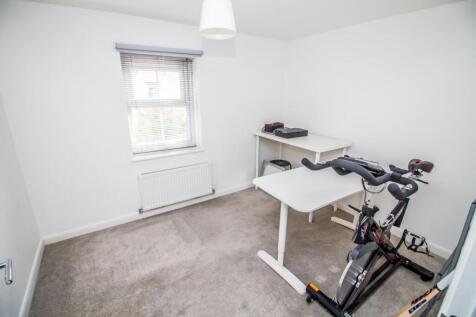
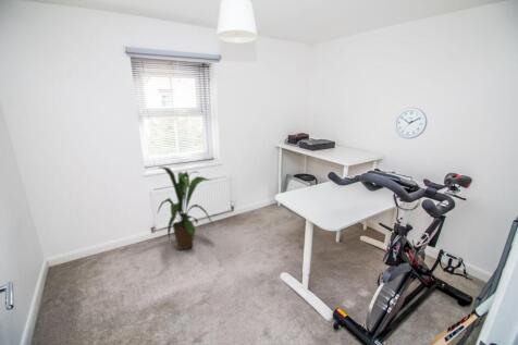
+ house plant (187, 205)
+ wall clock (409, 123)
